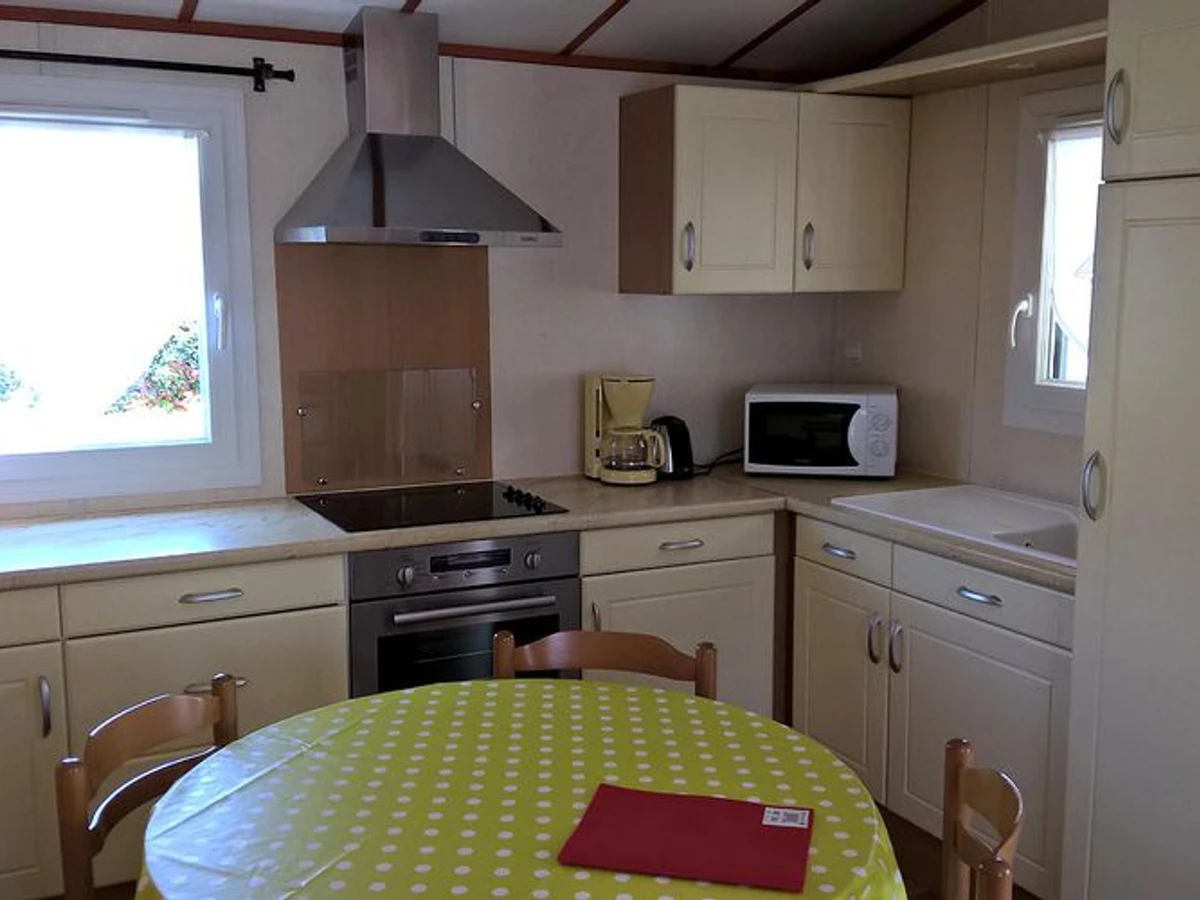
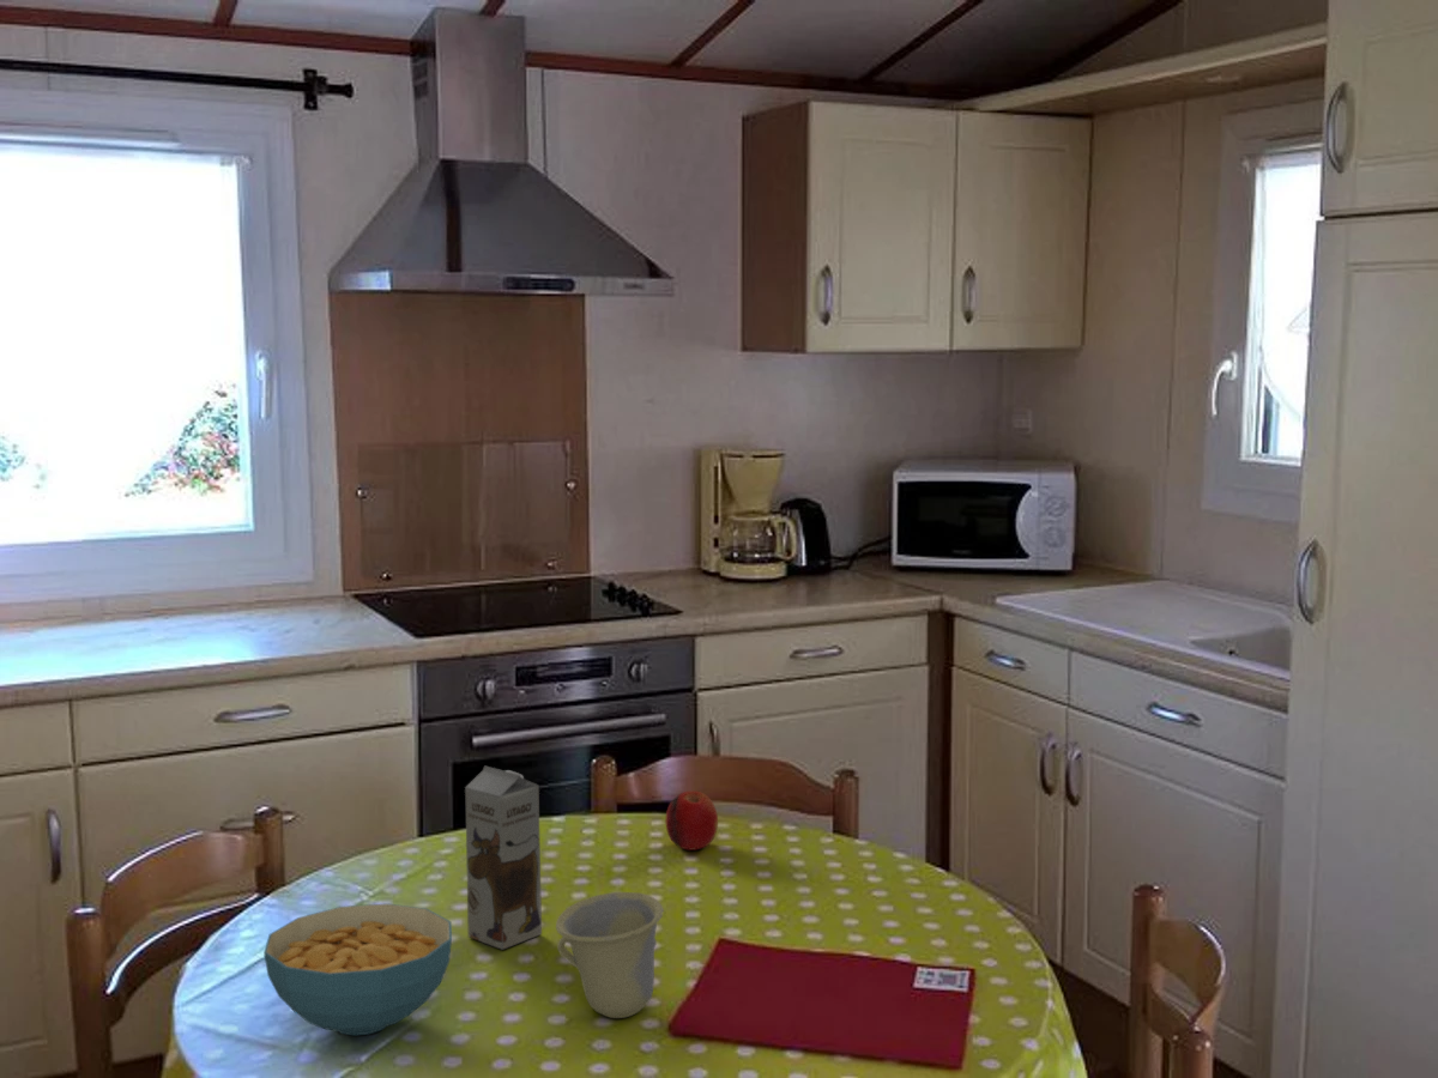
+ cereal bowl (361, 980)
+ chocolate milk (503, 853)
+ fruit (691, 819)
+ cup (610, 959)
